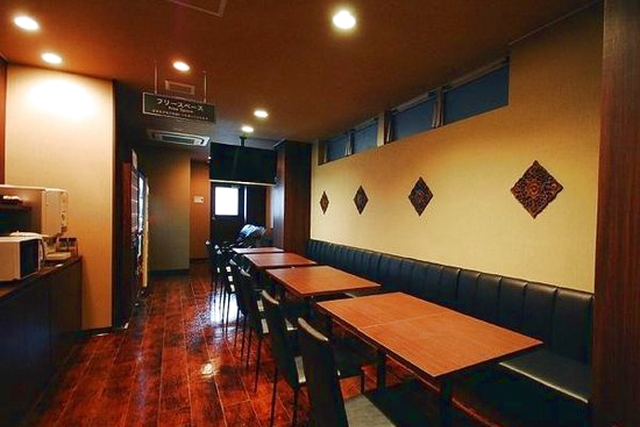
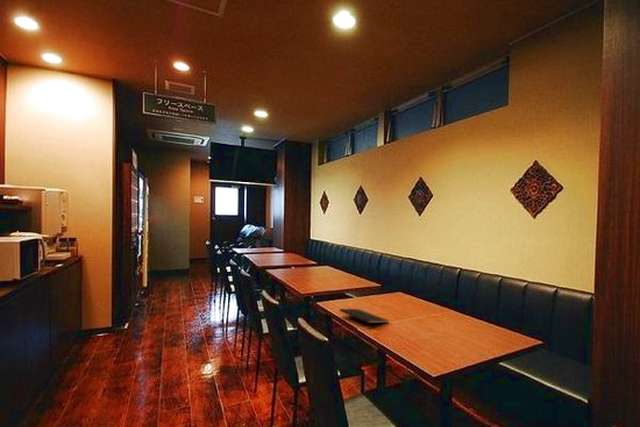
+ notepad (363, 315)
